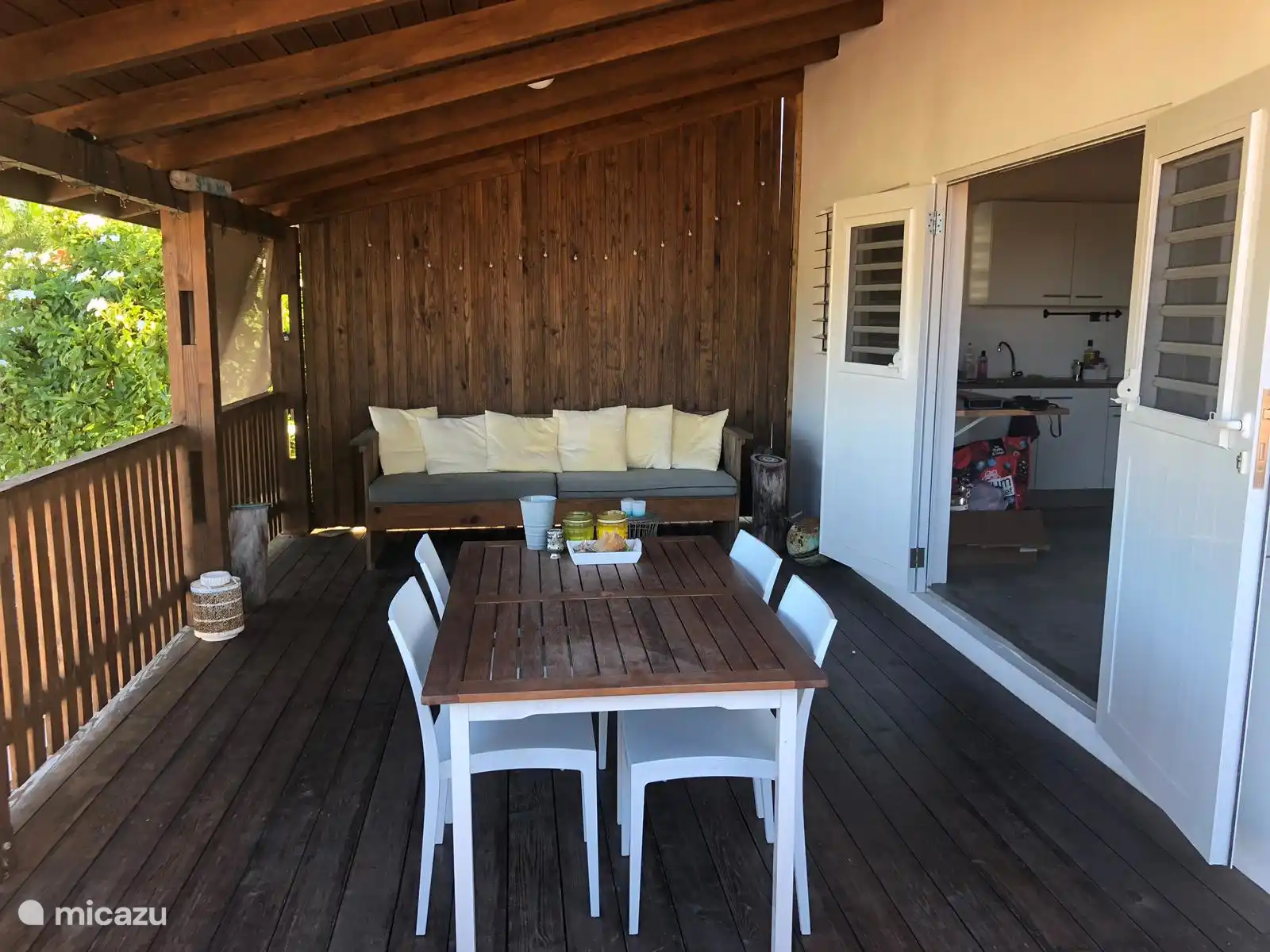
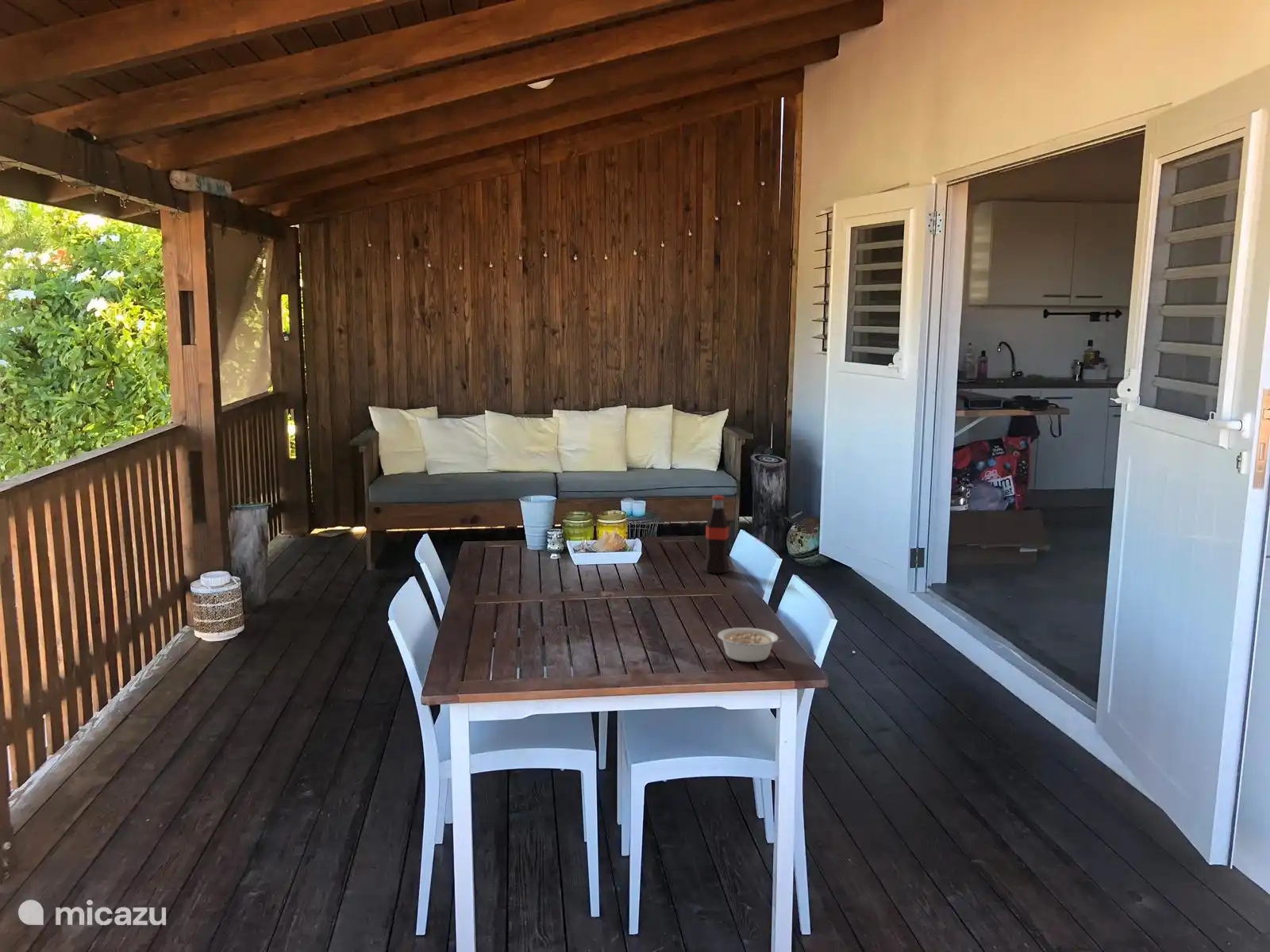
+ bottle (717, 533)
+ legume (749, 643)
